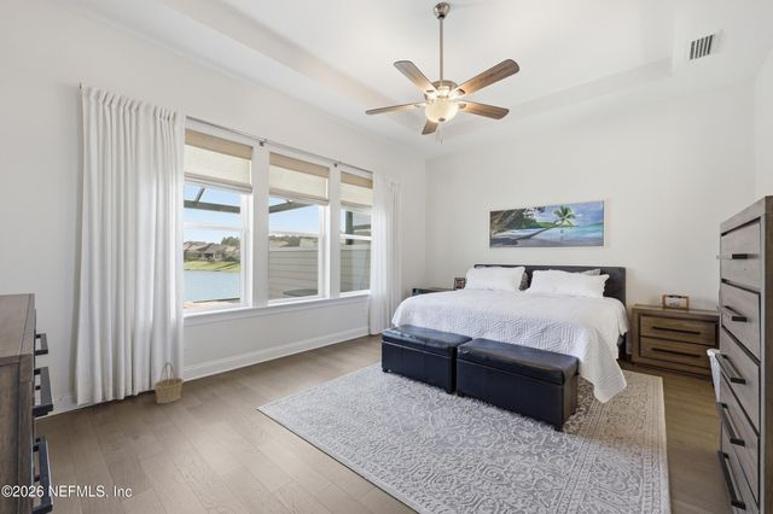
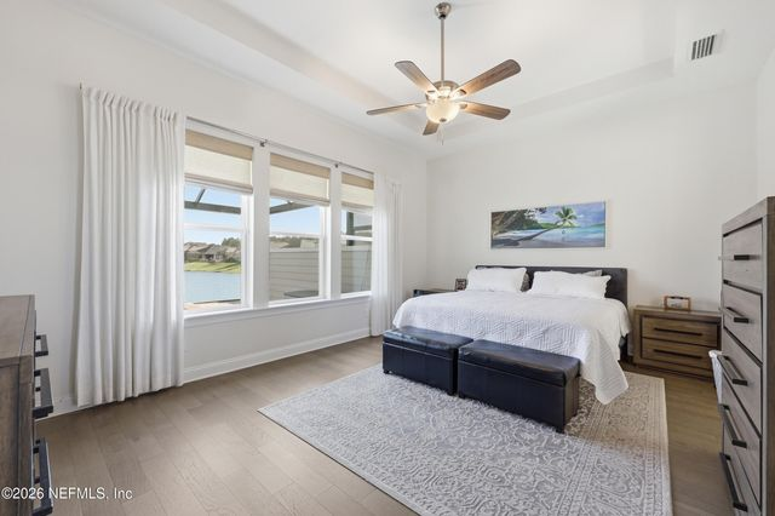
- basket (168, 380)
